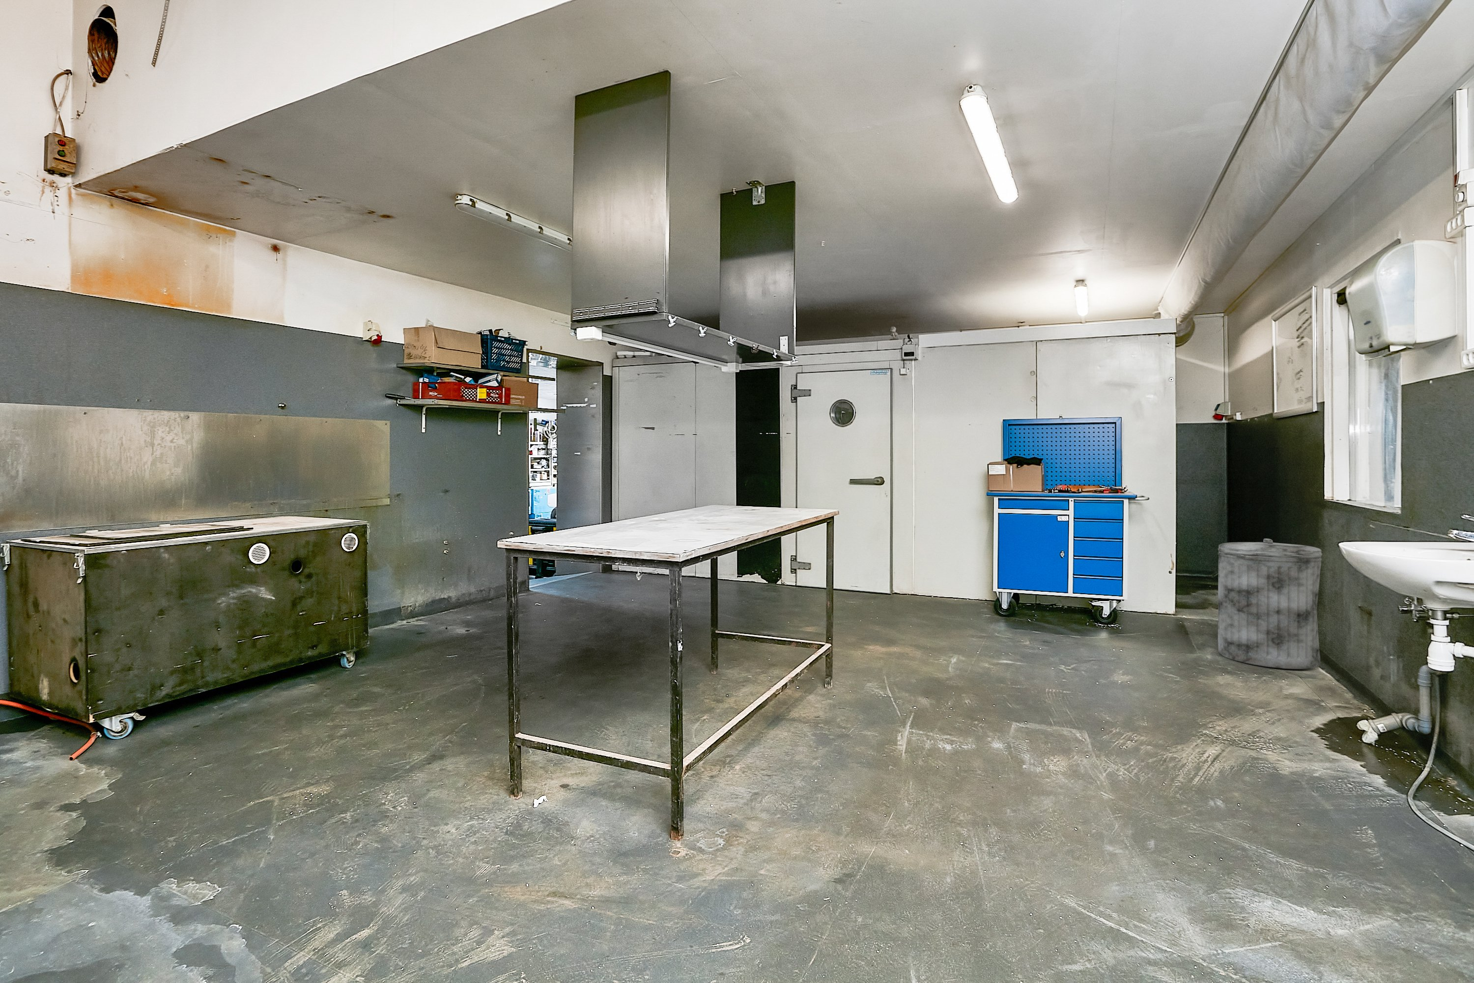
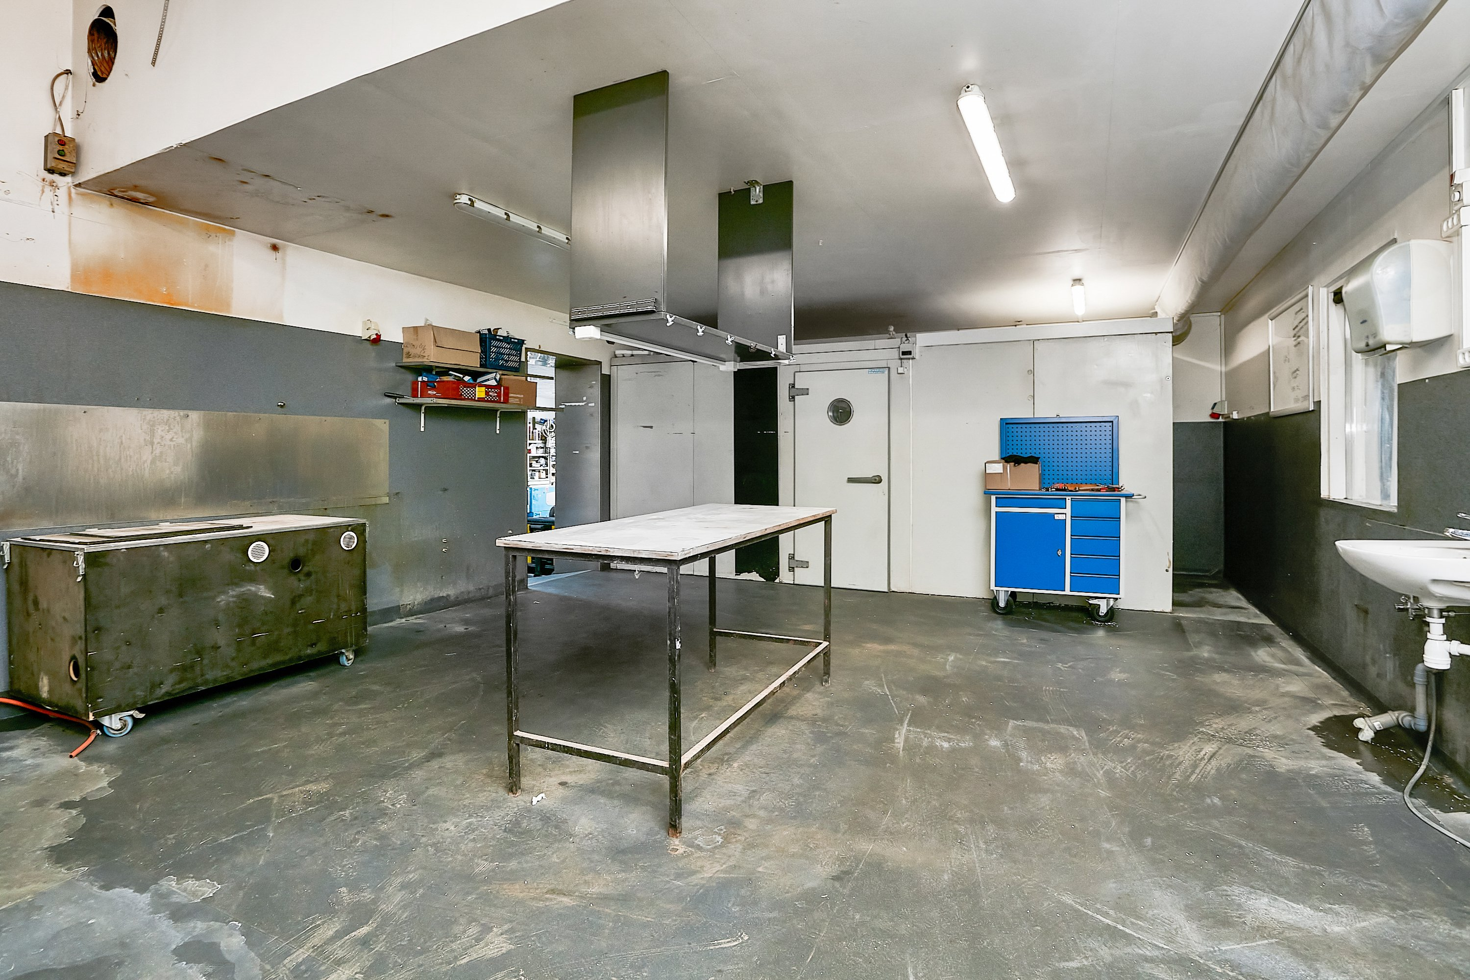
- trash can (1268, 599)
